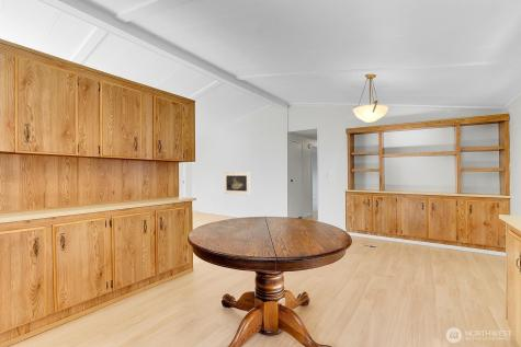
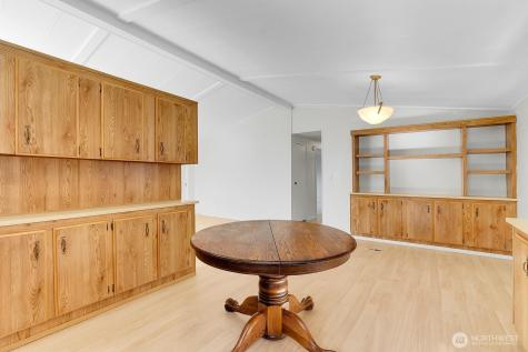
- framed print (236, 183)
